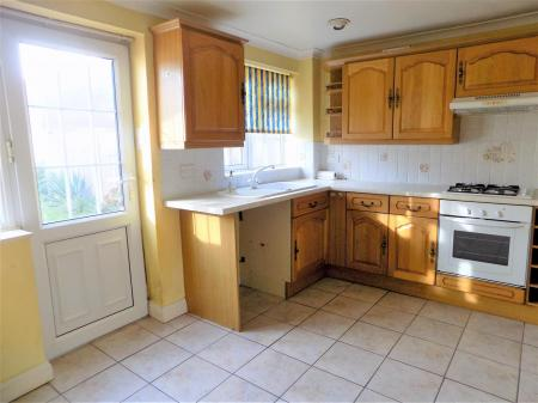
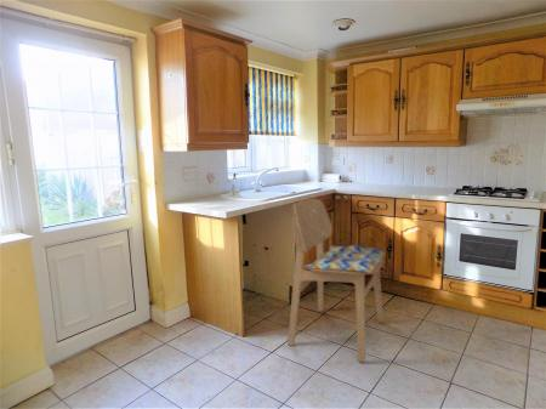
+ dining chair (337, 269)
